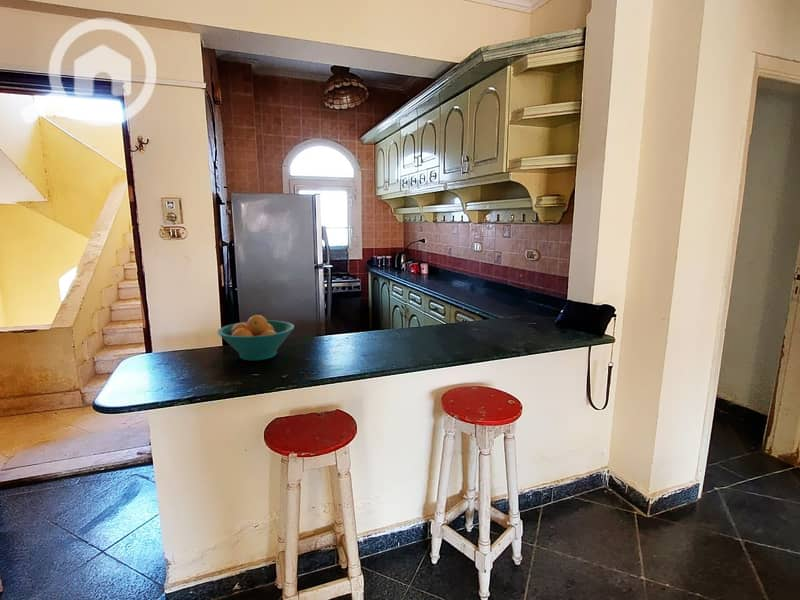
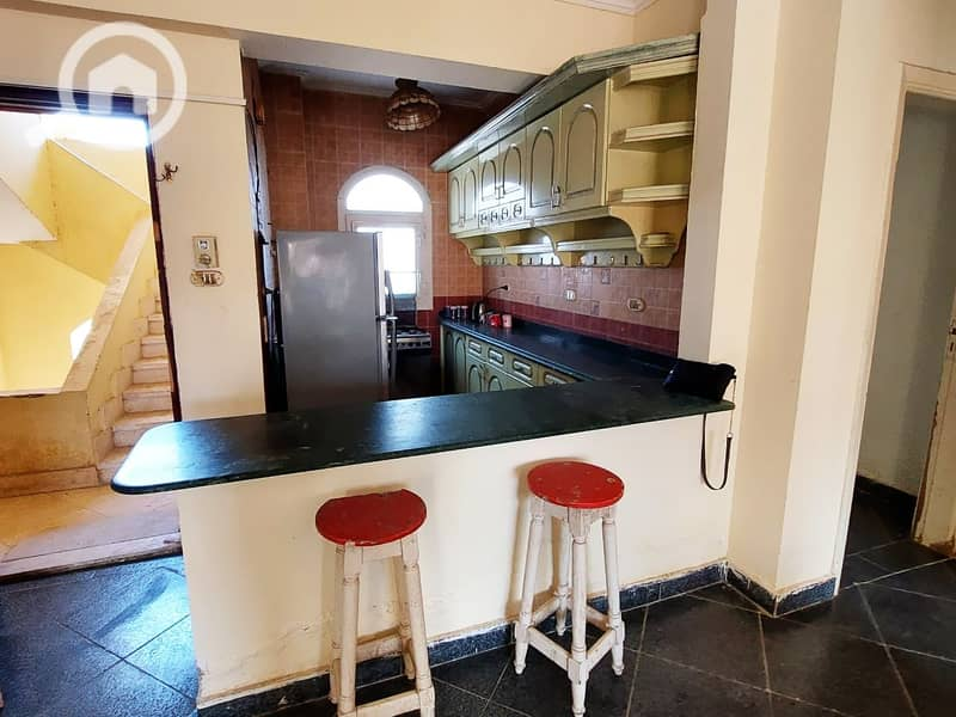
- fruit bowl (257, 335)
